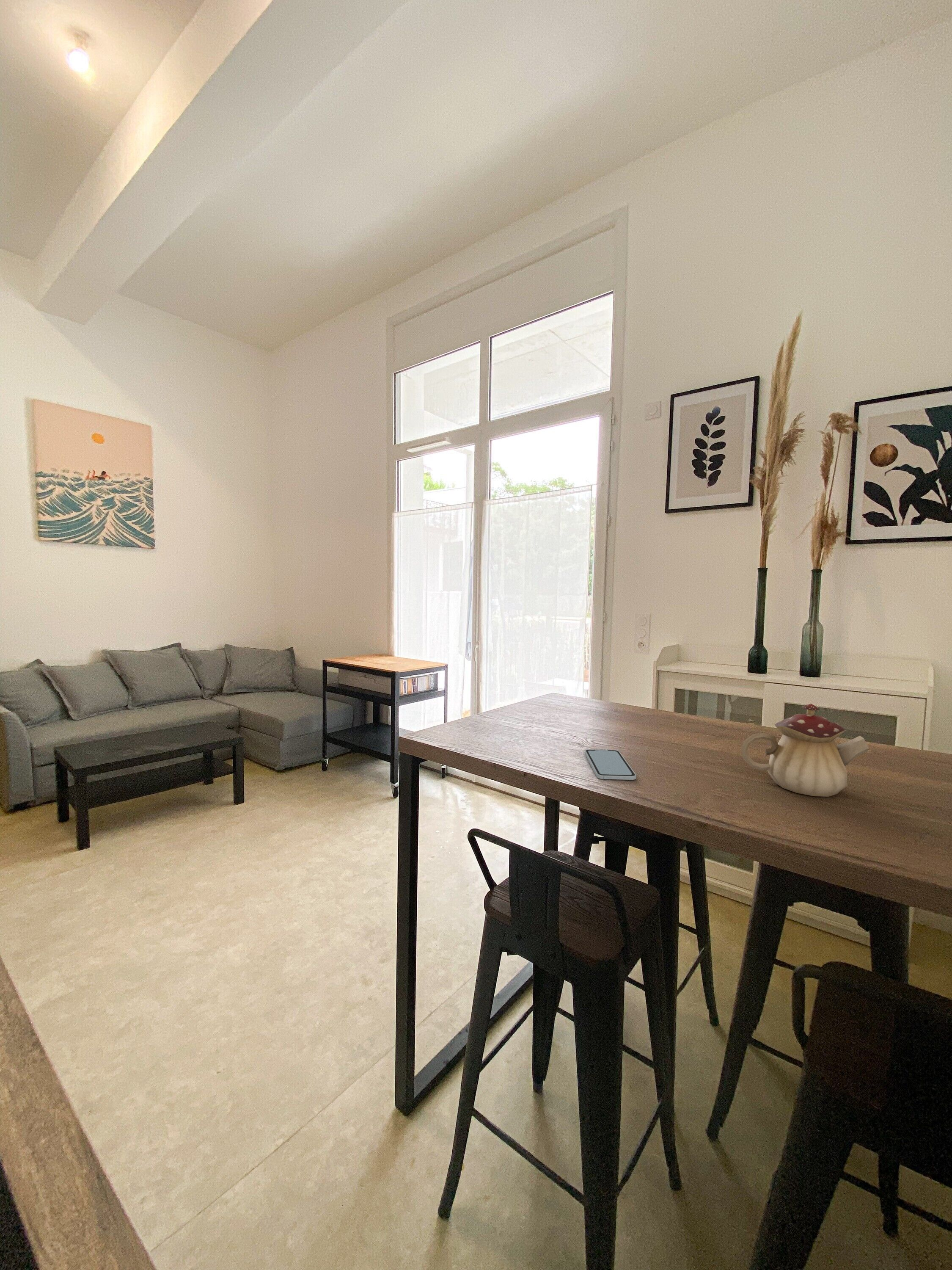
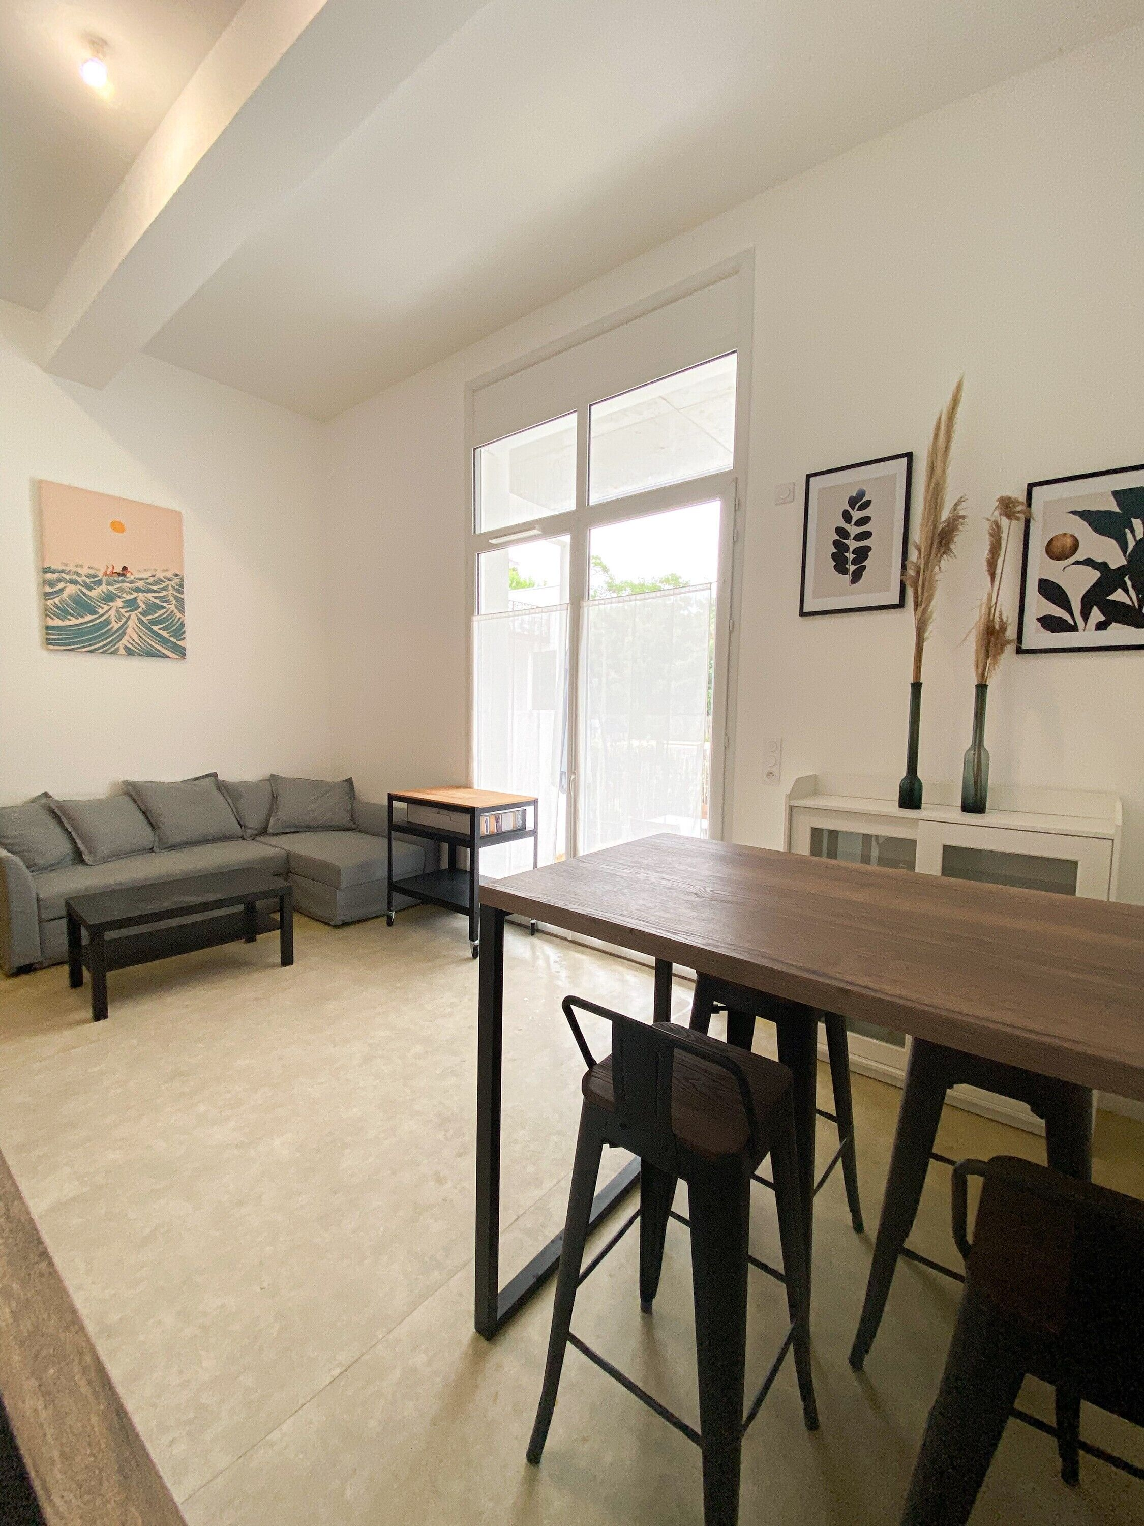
- smartphone (608, 763)
- teapot (802, 745)
